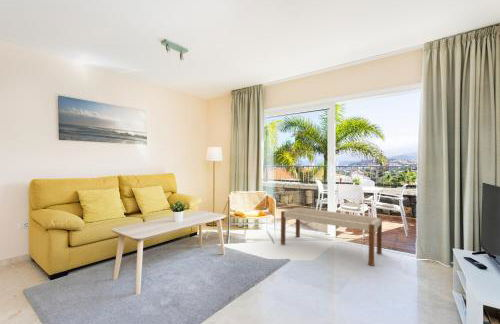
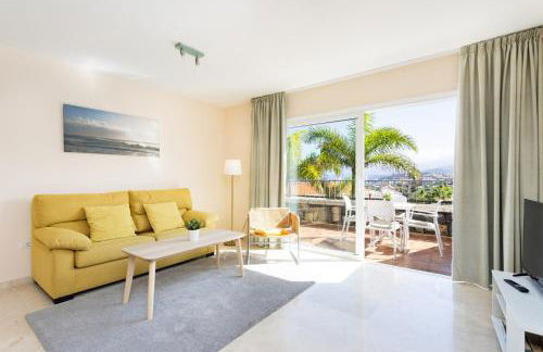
- bench (328, 224)
